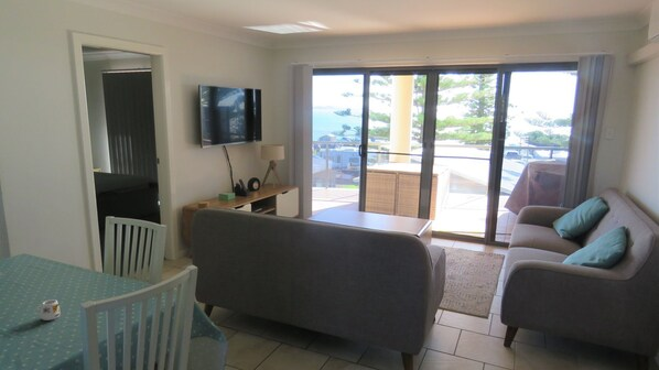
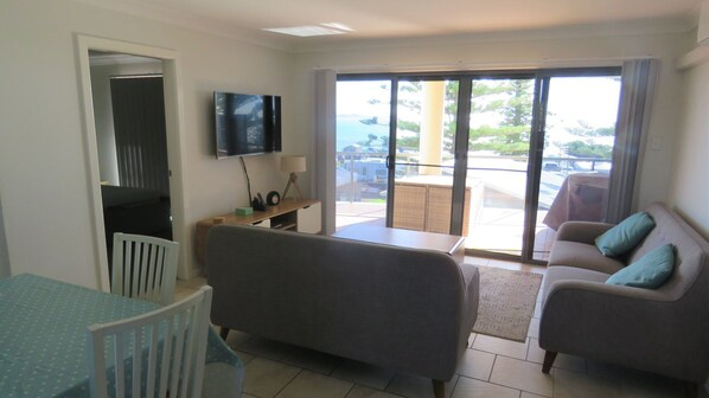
- mug (46, 307)
